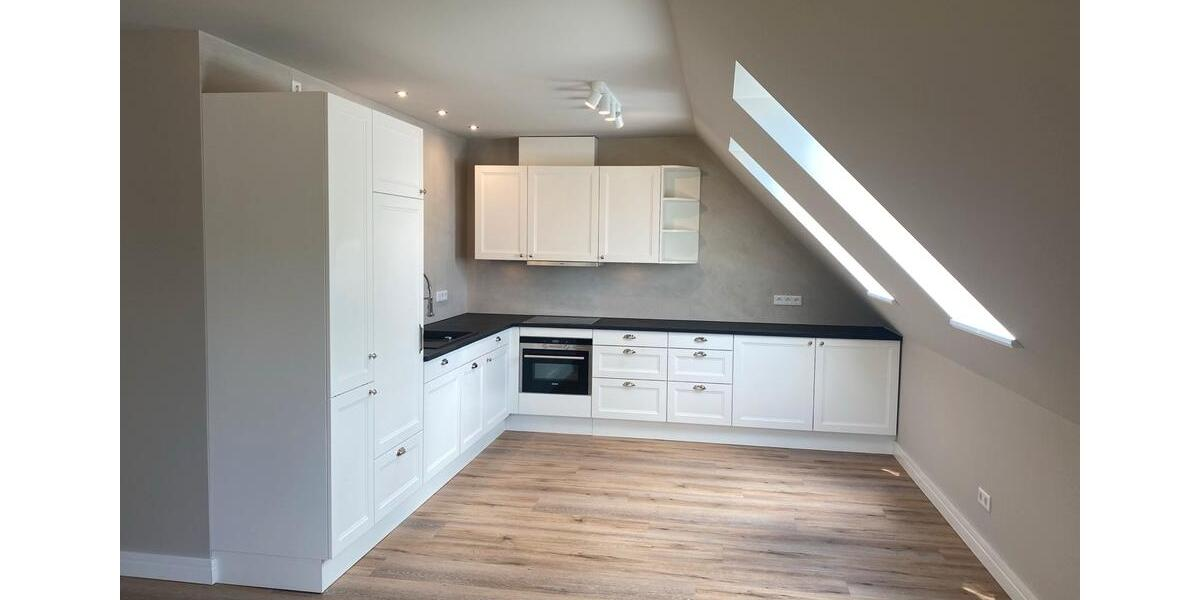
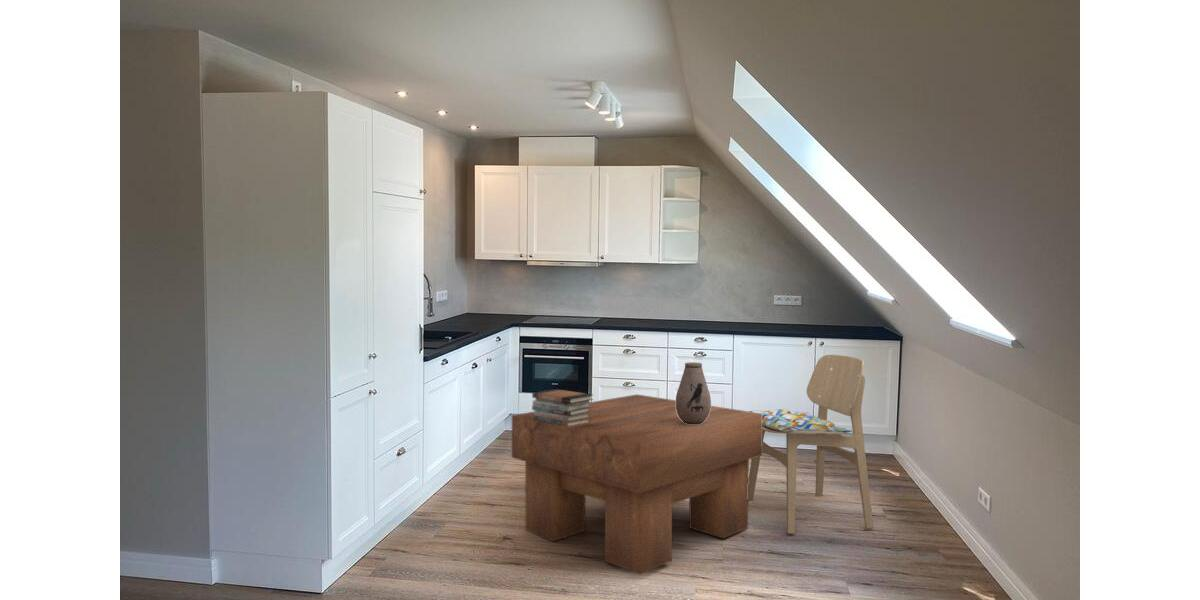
+ coffee table (637, 472)
+ dining chair (807, 435)
+ book stack (561, 406)
+ vase (693, 392)
